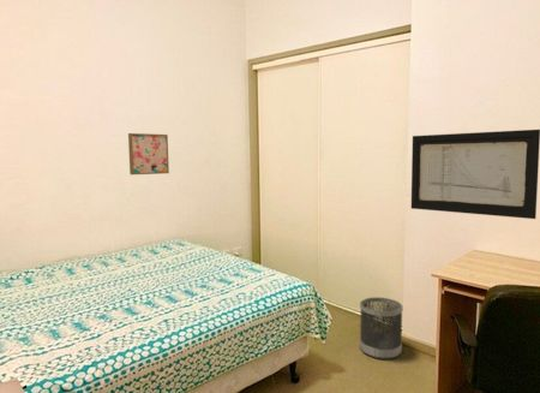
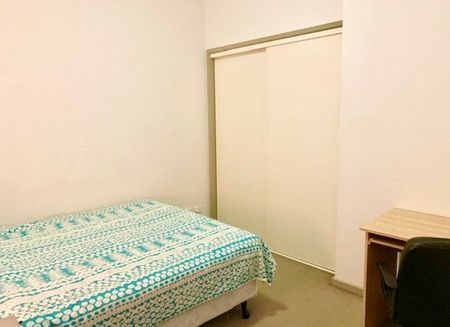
- wastebasket (380, 326)
- wall art (468, 173)
- wall art (149, 154)
